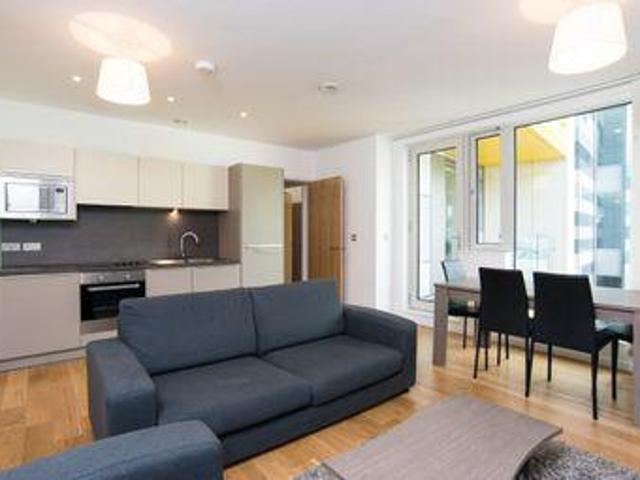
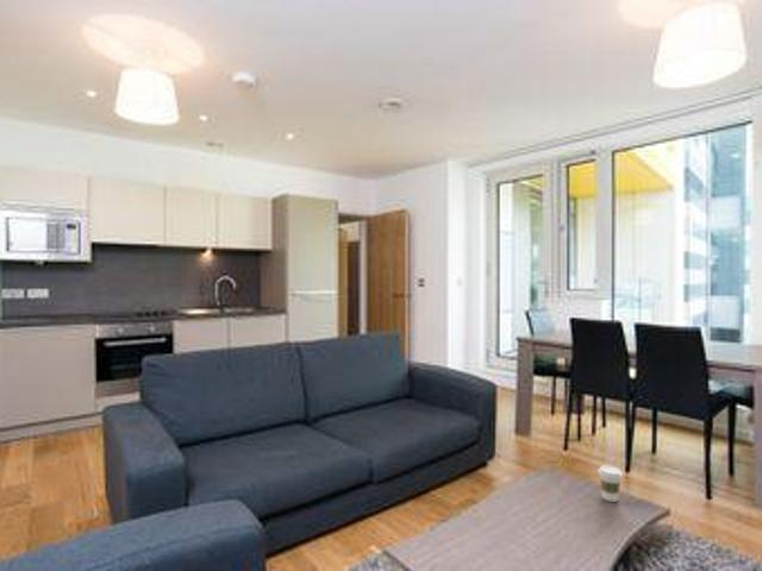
+ coffee cup (610, 483)
